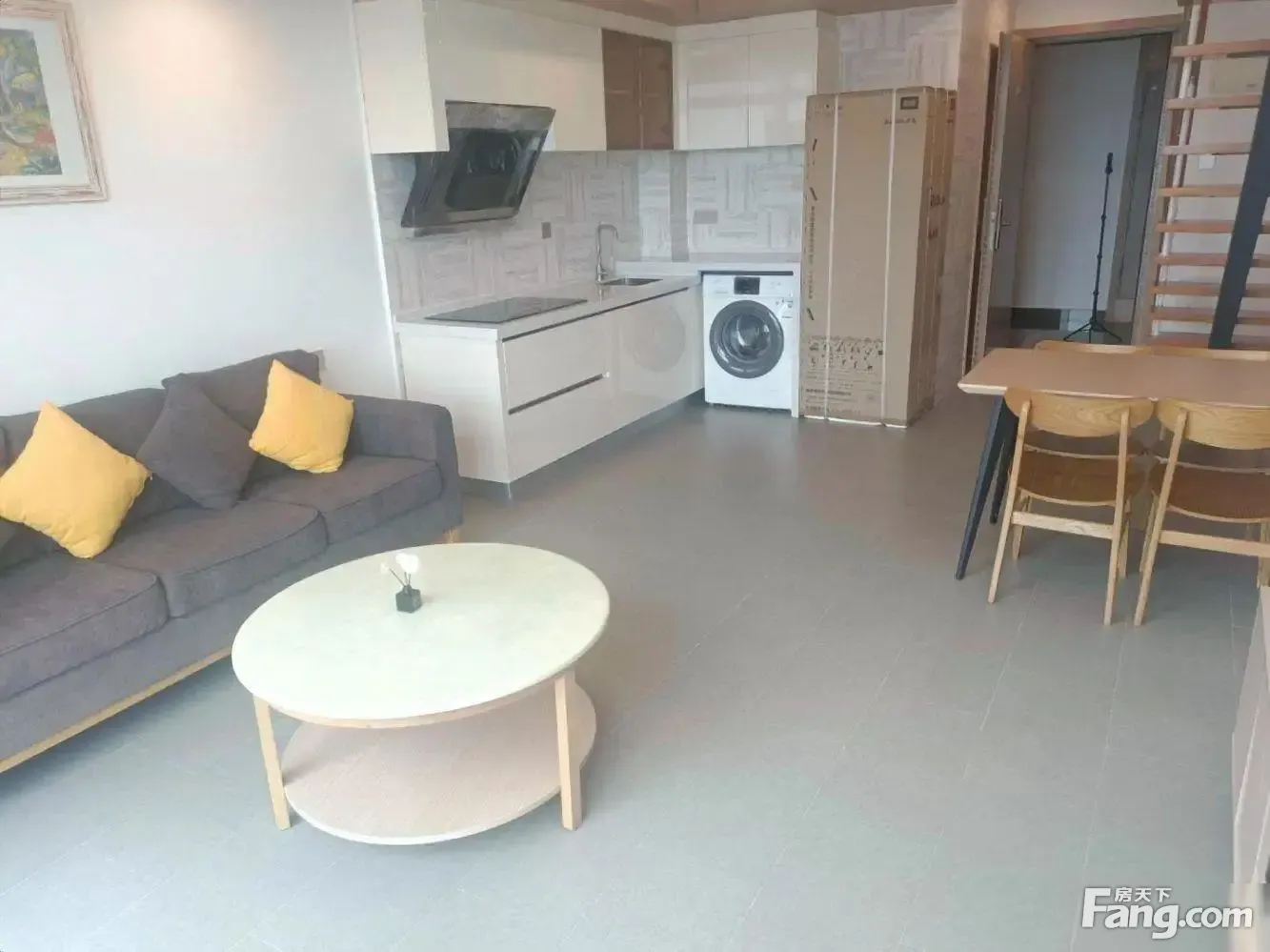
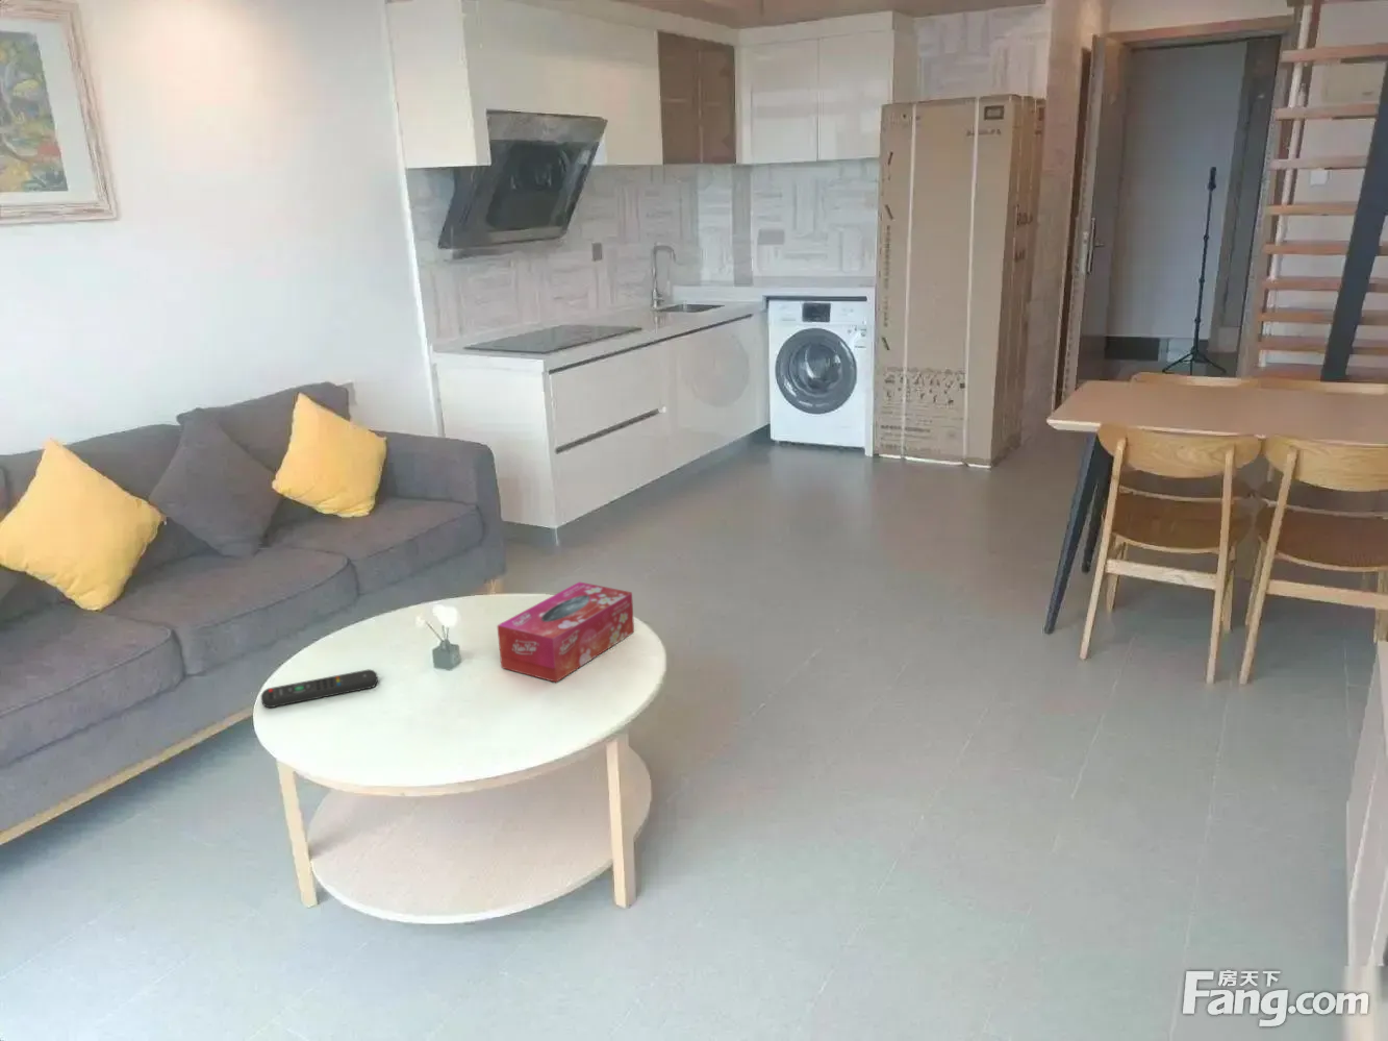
+ remote control (319, 687)
+ tissue box (567, 629)
